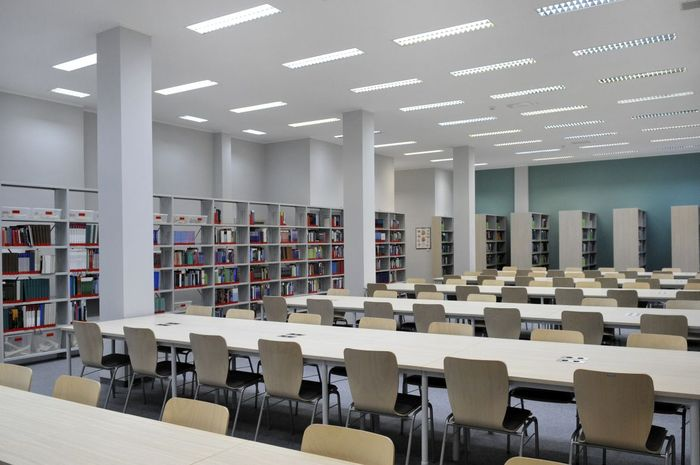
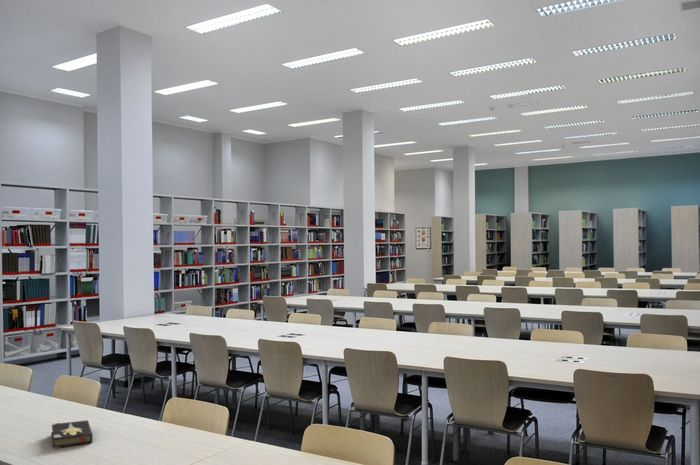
+ hardback book (71, 432)
